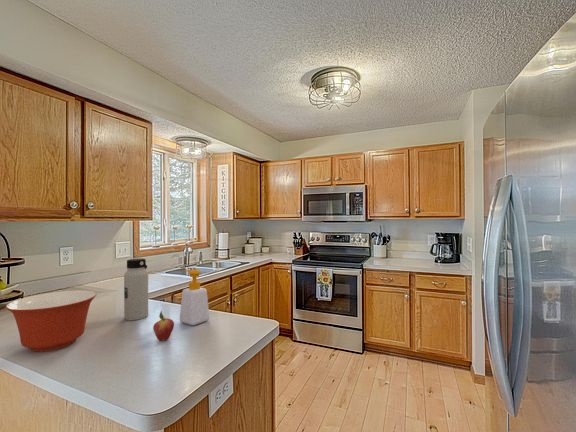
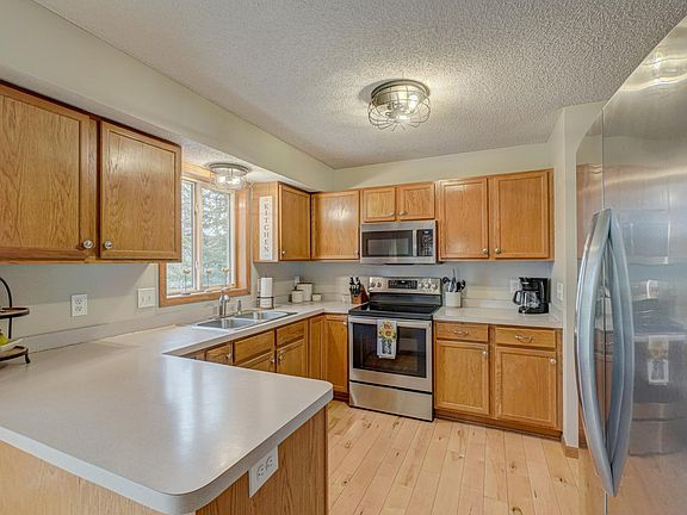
- soap bottle (191, 294)
- mixing bowl (54, 321)
- fruit (163, 325)
- water bottle (136, 288)
